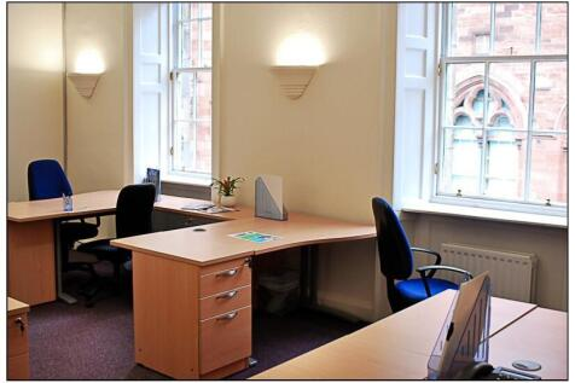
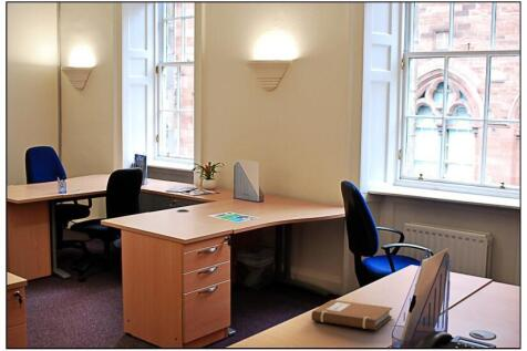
+ notebook (350, 313)
